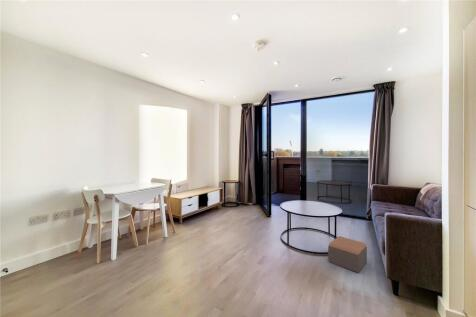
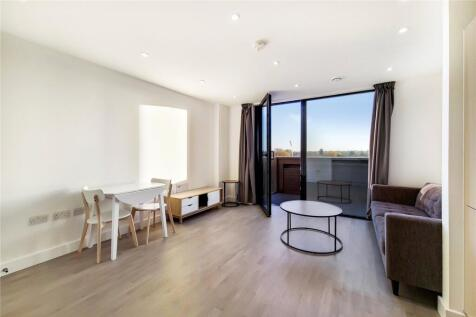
- footstool (347, 252)
